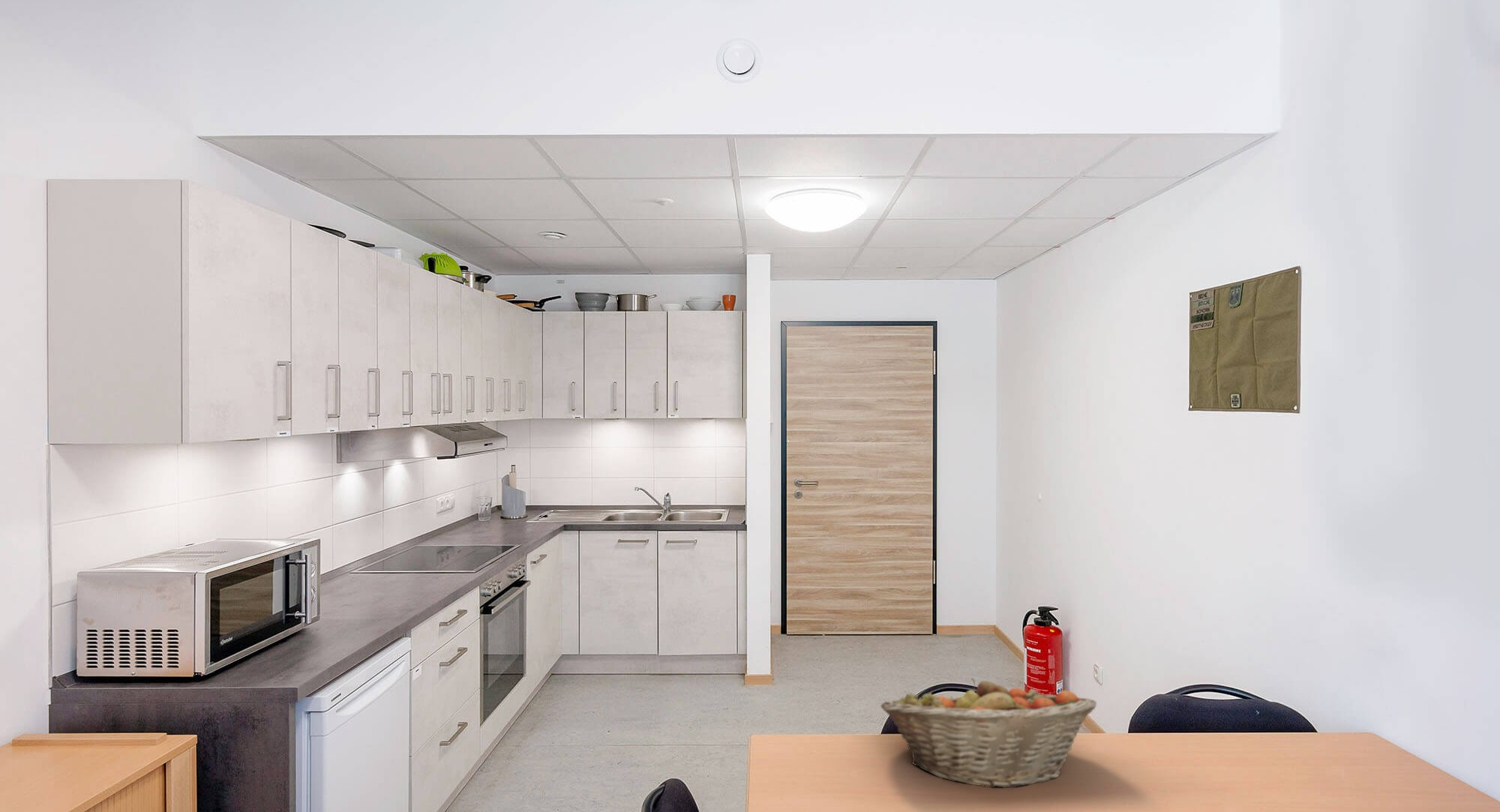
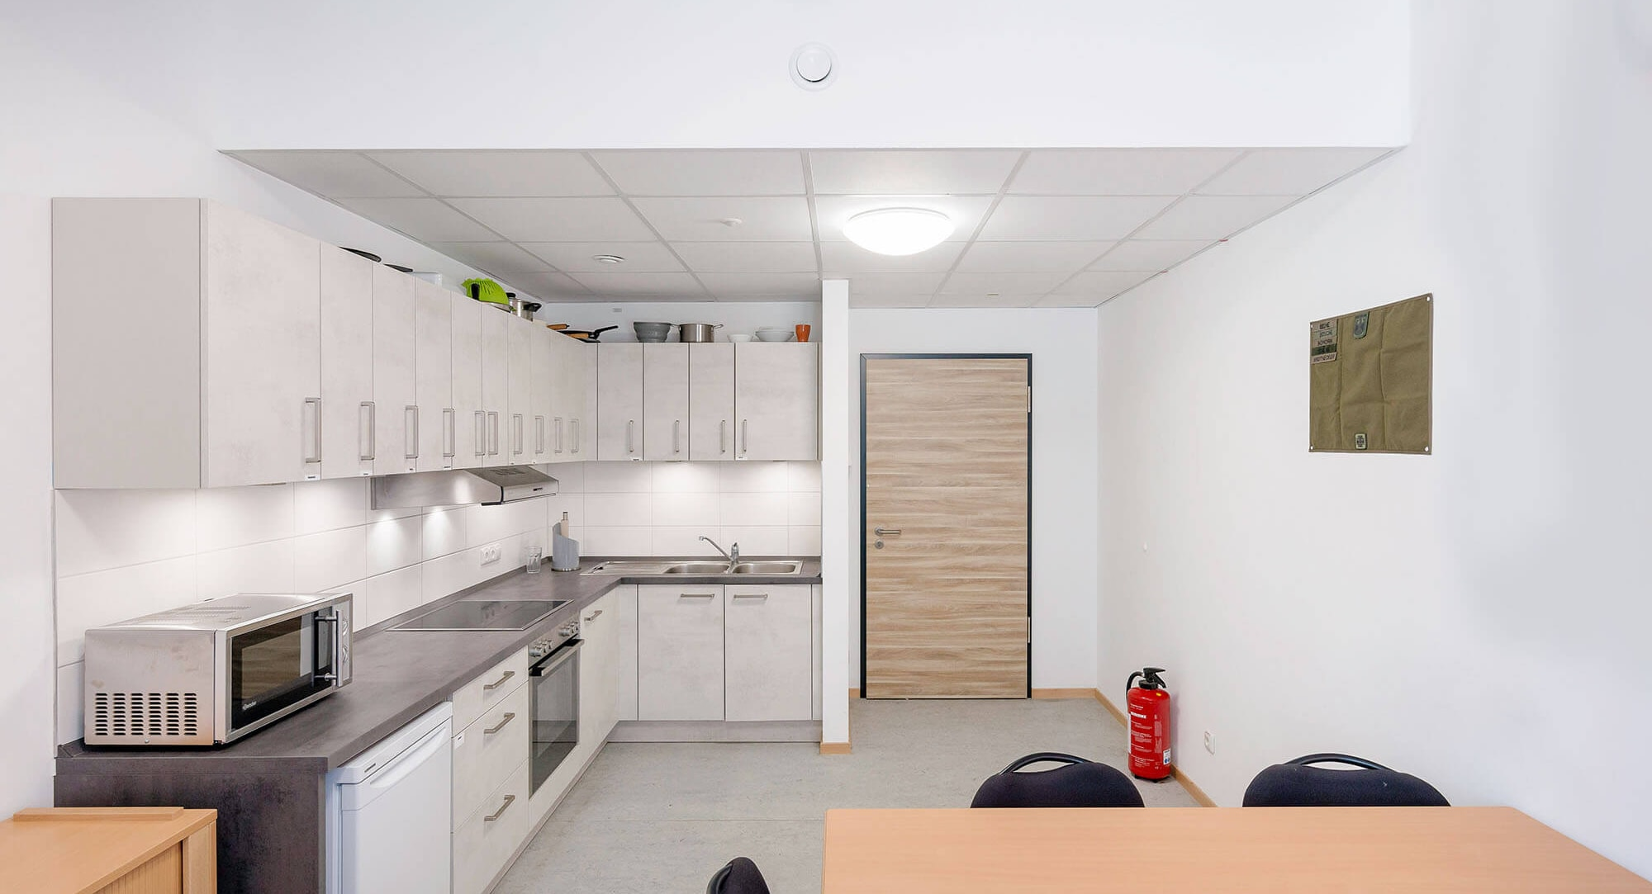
- fruit basket (986, 720)
